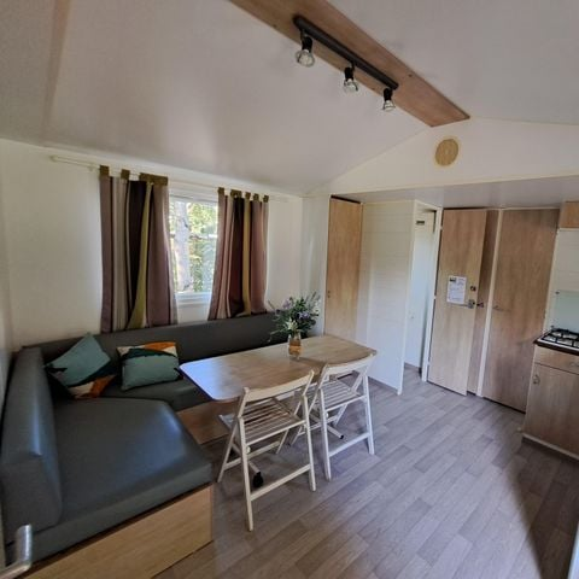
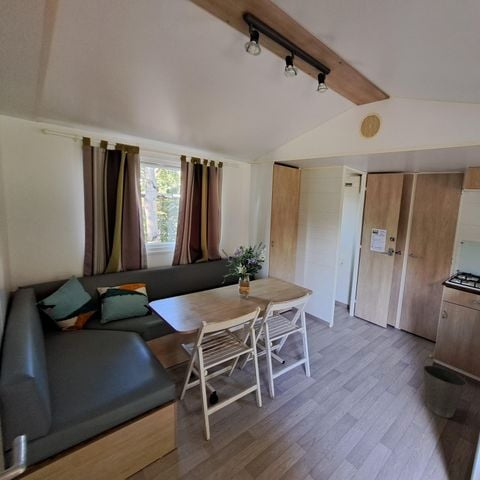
+ waste basket (441, 392)
